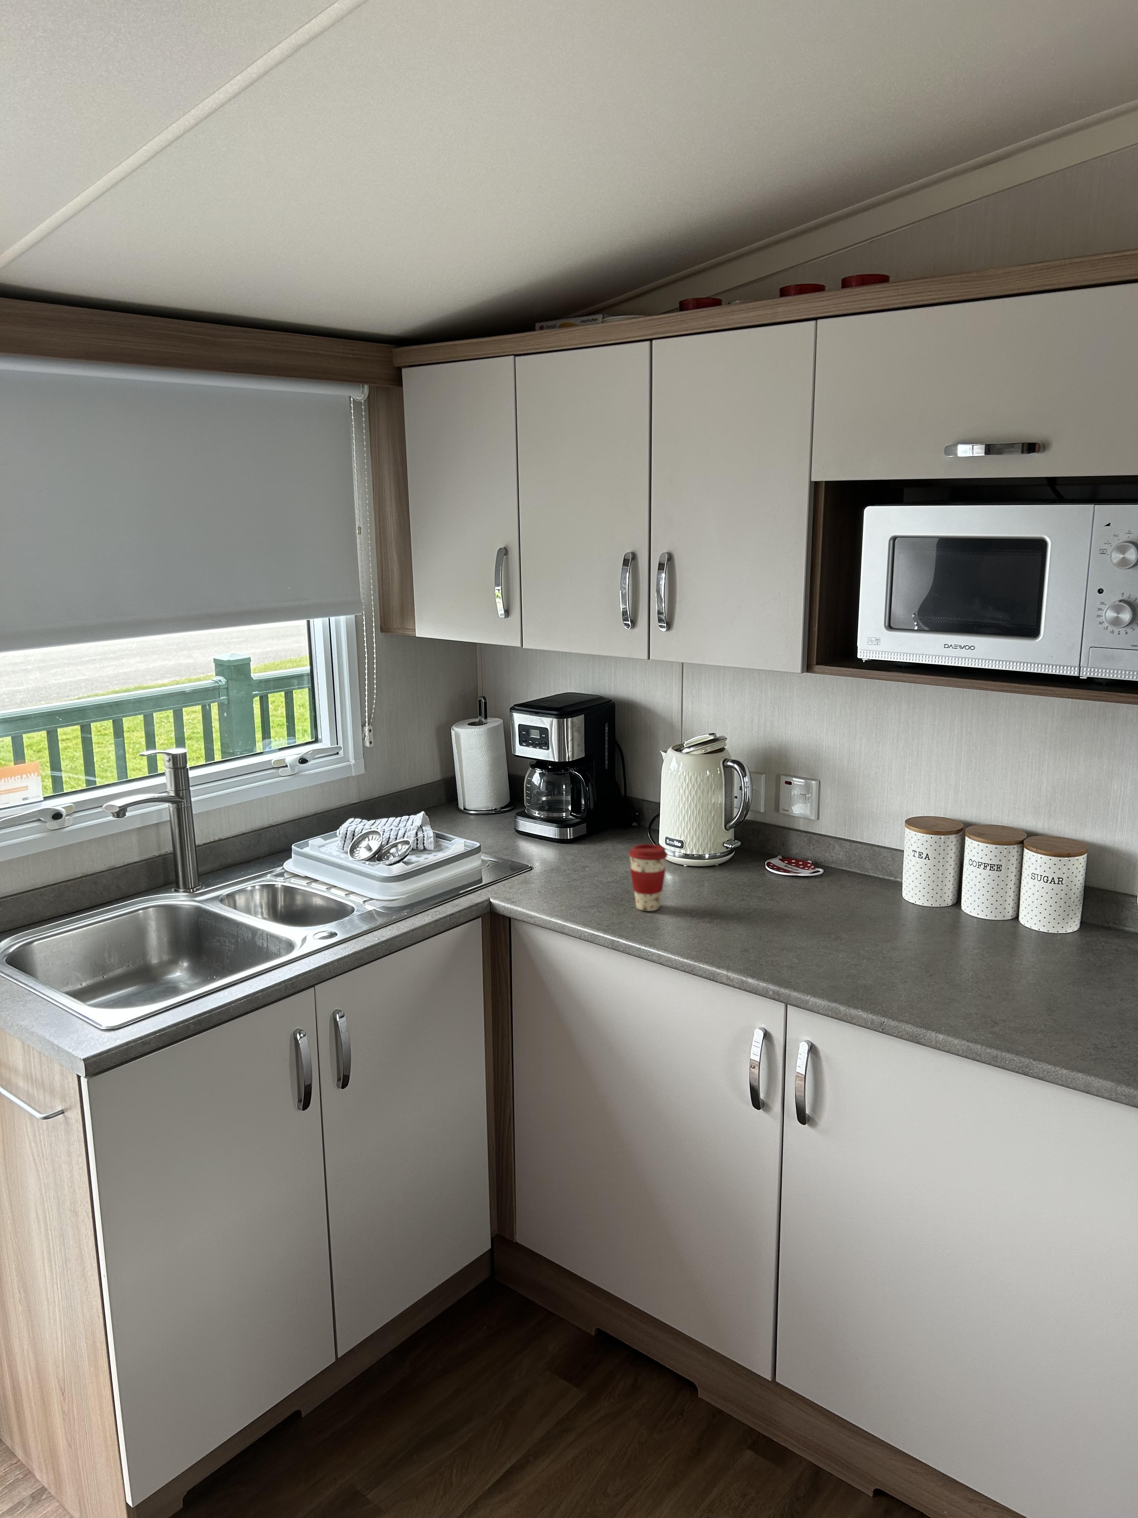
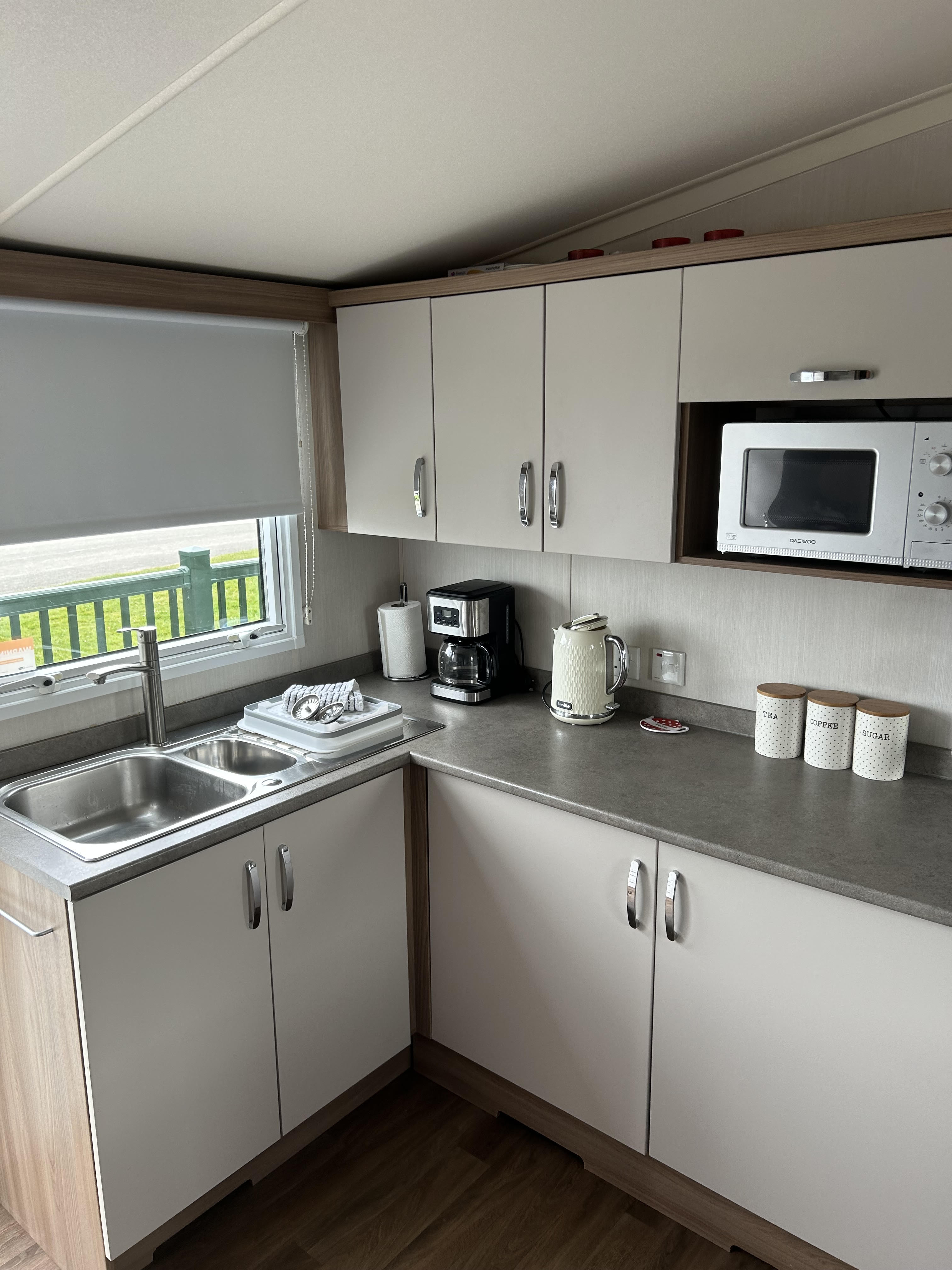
- coffee cup (648, 877)
